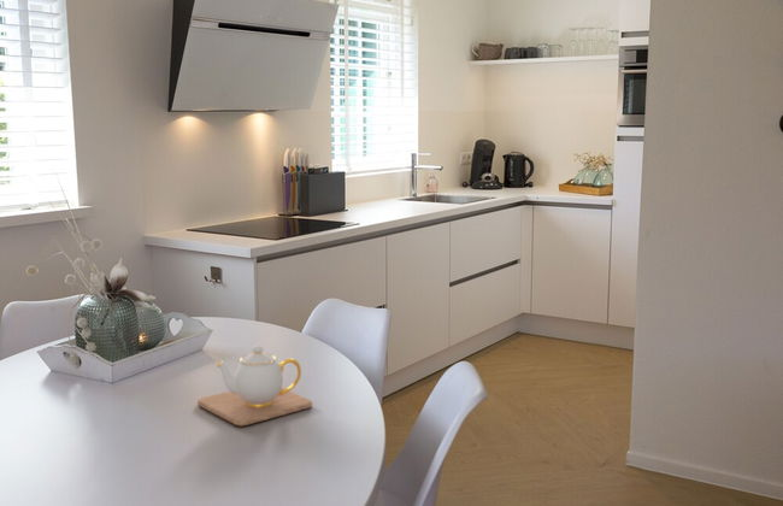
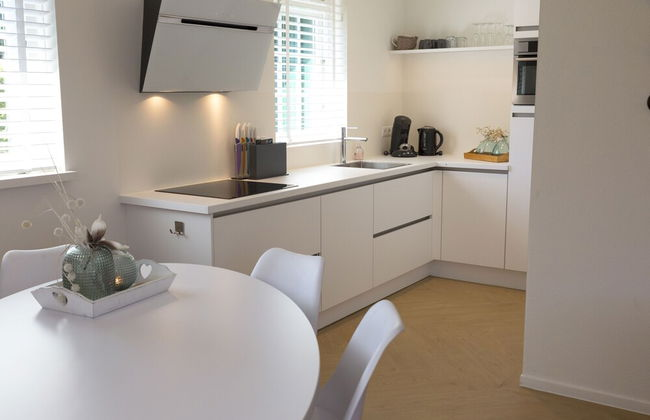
- teapot (253, 375)
